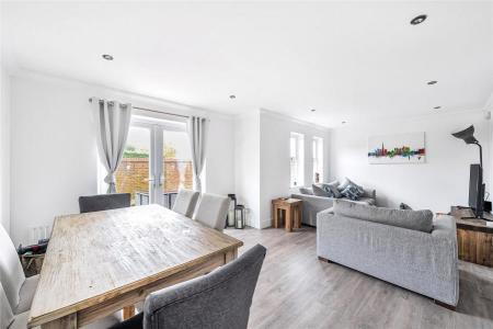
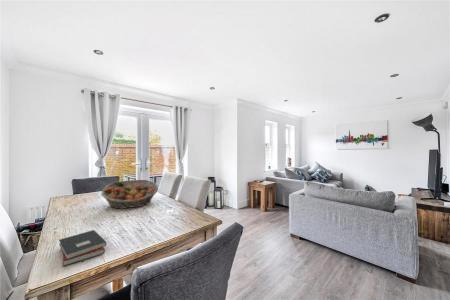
+ hardback book (82, 245)
+ fruit basket (131, 193)
